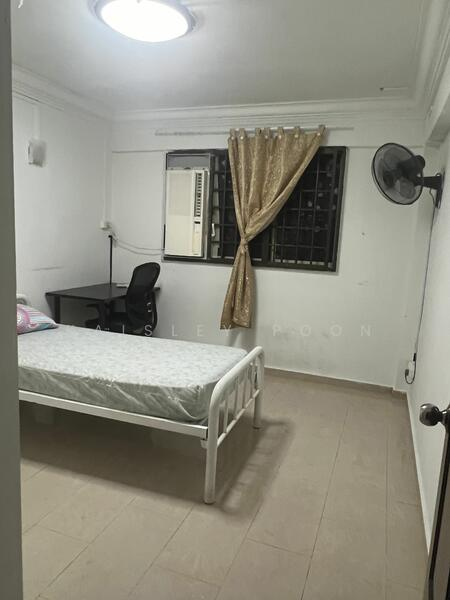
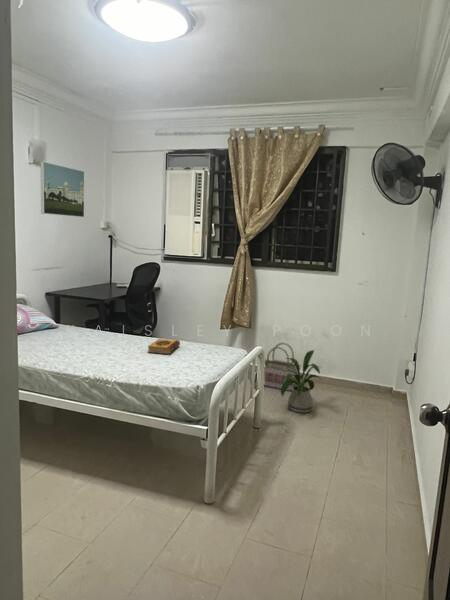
+ house plant (296, 381)
+ basket (280, 365)
+ hardback book (164, 346)
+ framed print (63, 191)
